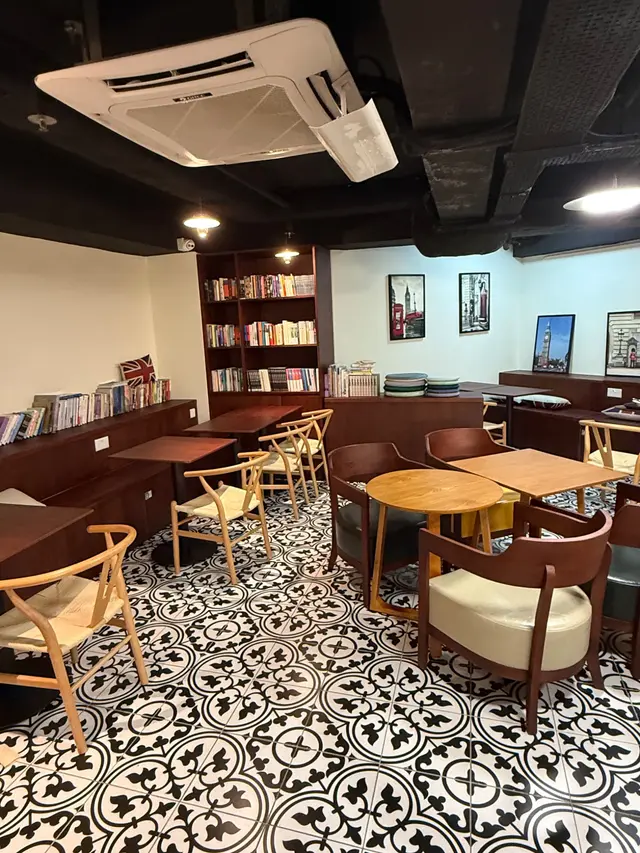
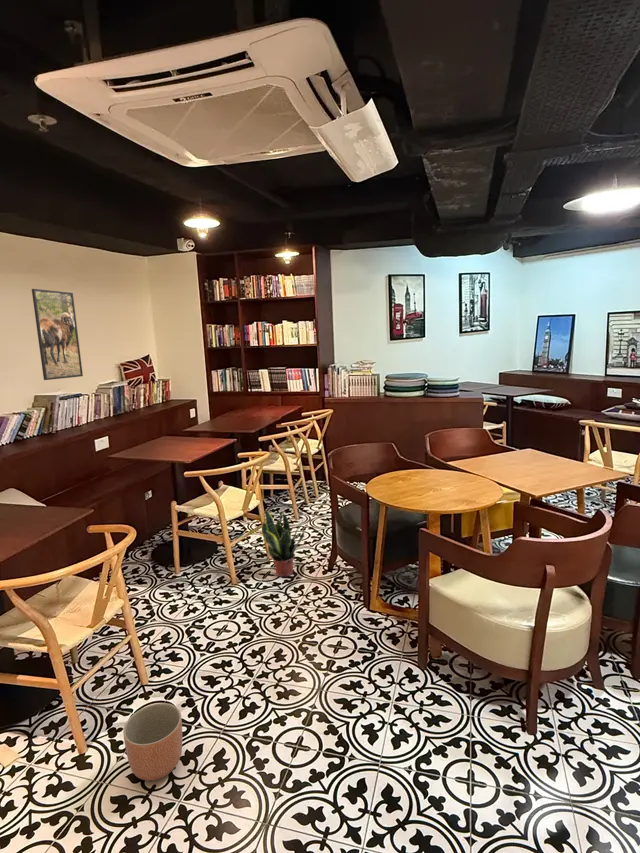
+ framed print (58, 335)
+ planter (155, 744)
+ potted plant (282, 542)
